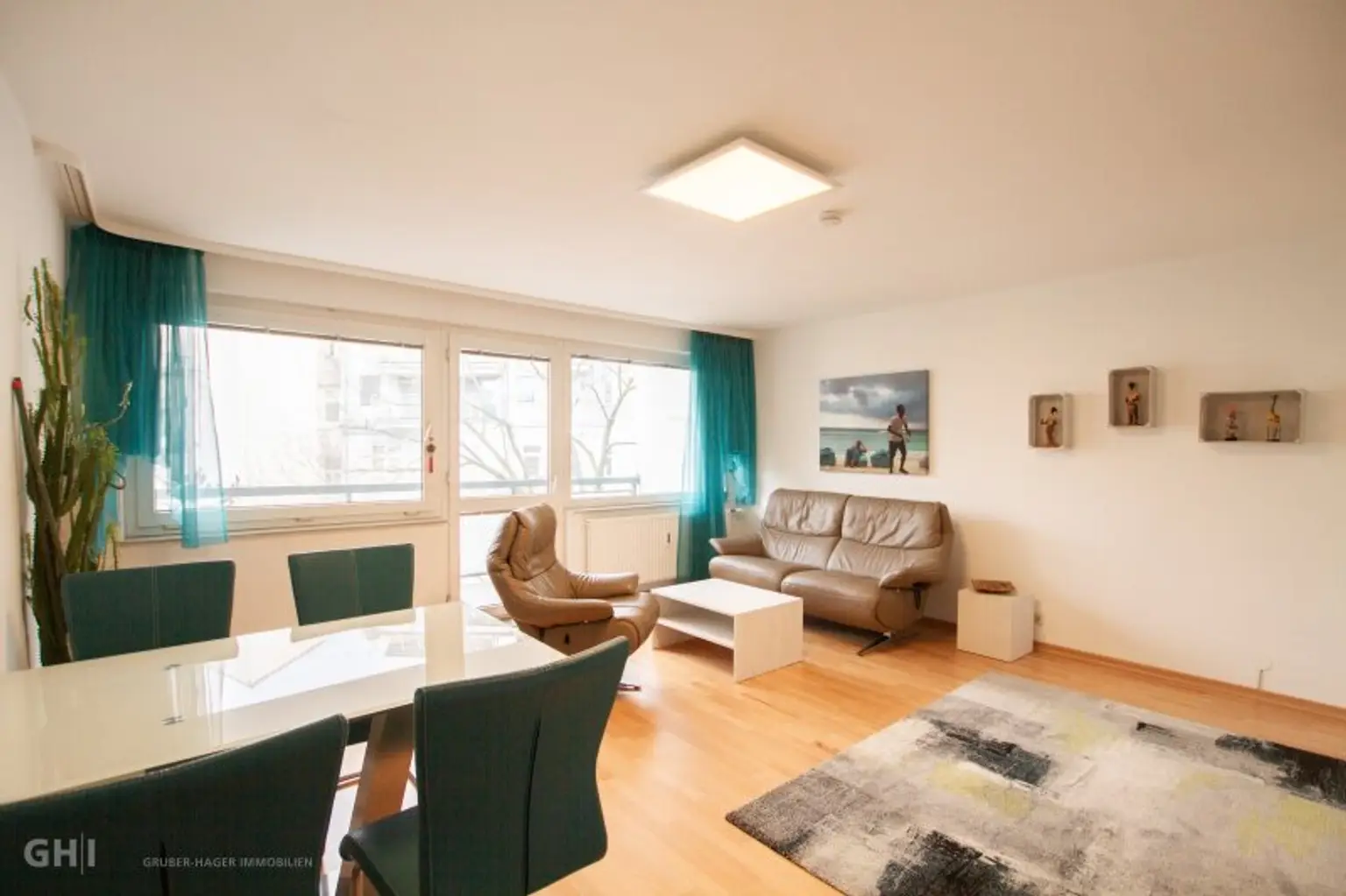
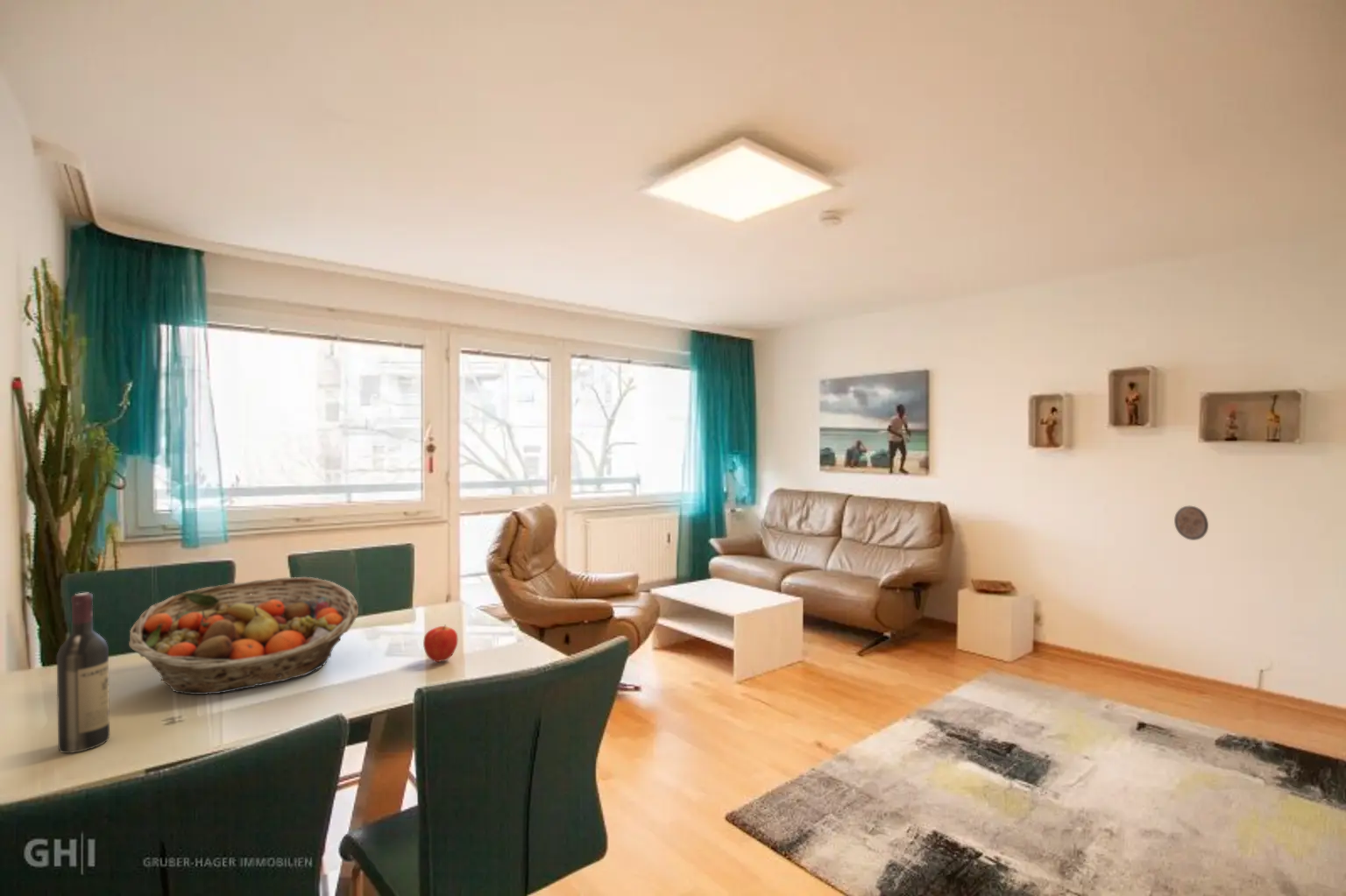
+ wine bottle (83, 669)
+ decorative medallion (1191, 523)
+ apple (441, 643)
+ fruit basket (252, 631)
